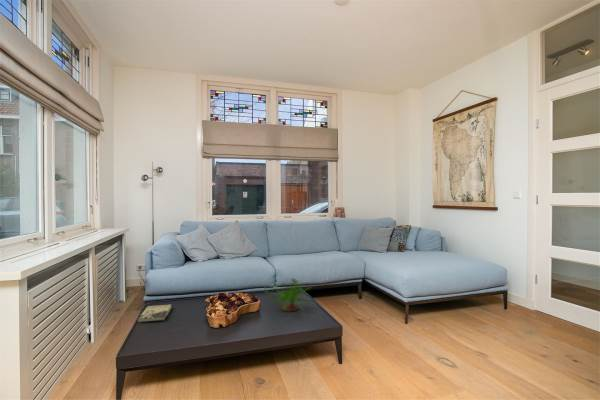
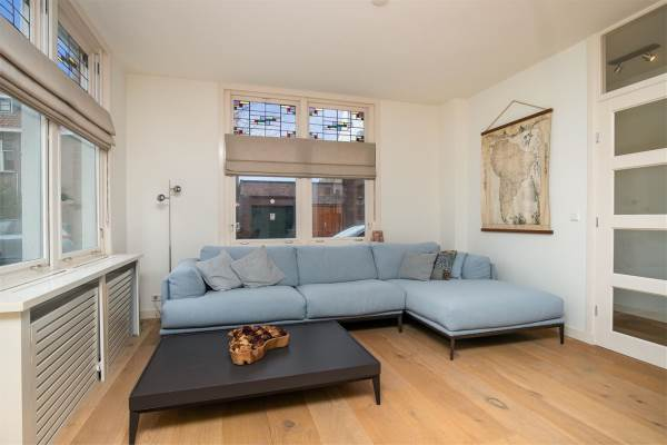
- book (155, 312)
- plant (286, 291)
